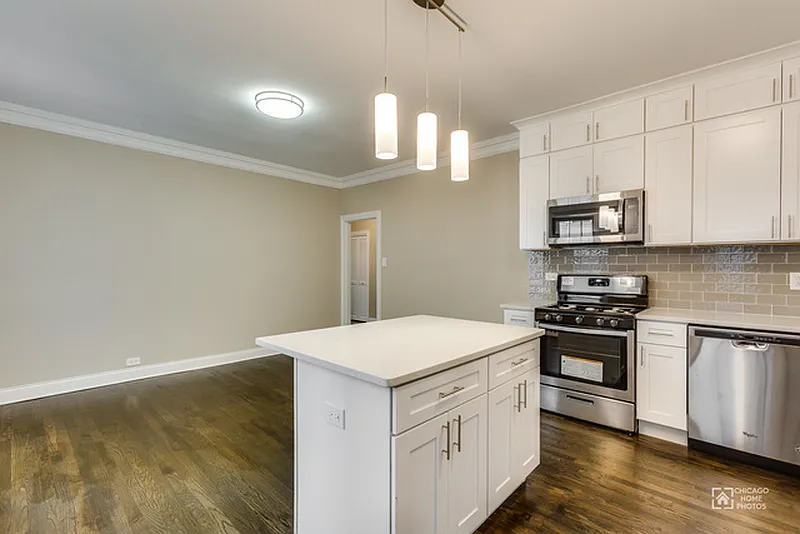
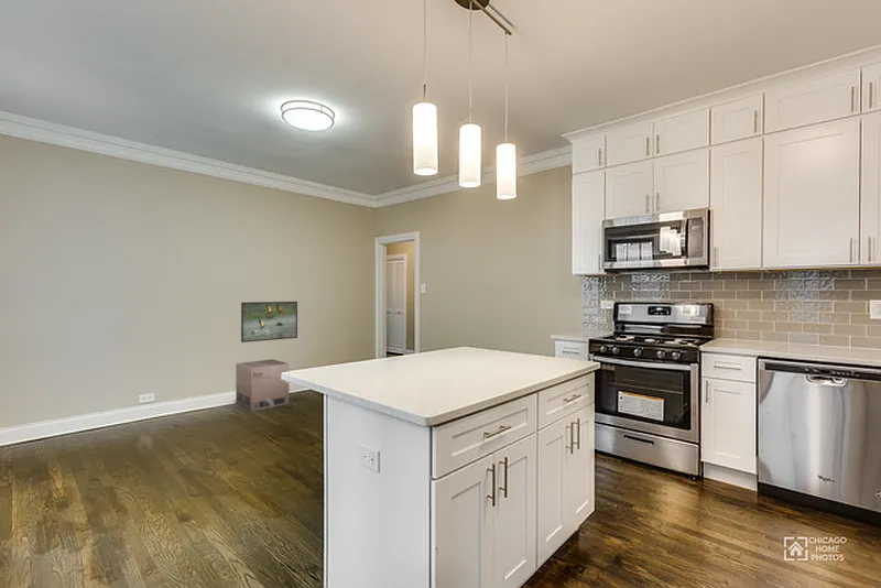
+ cardboard box (262, 383)
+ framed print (270, 320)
